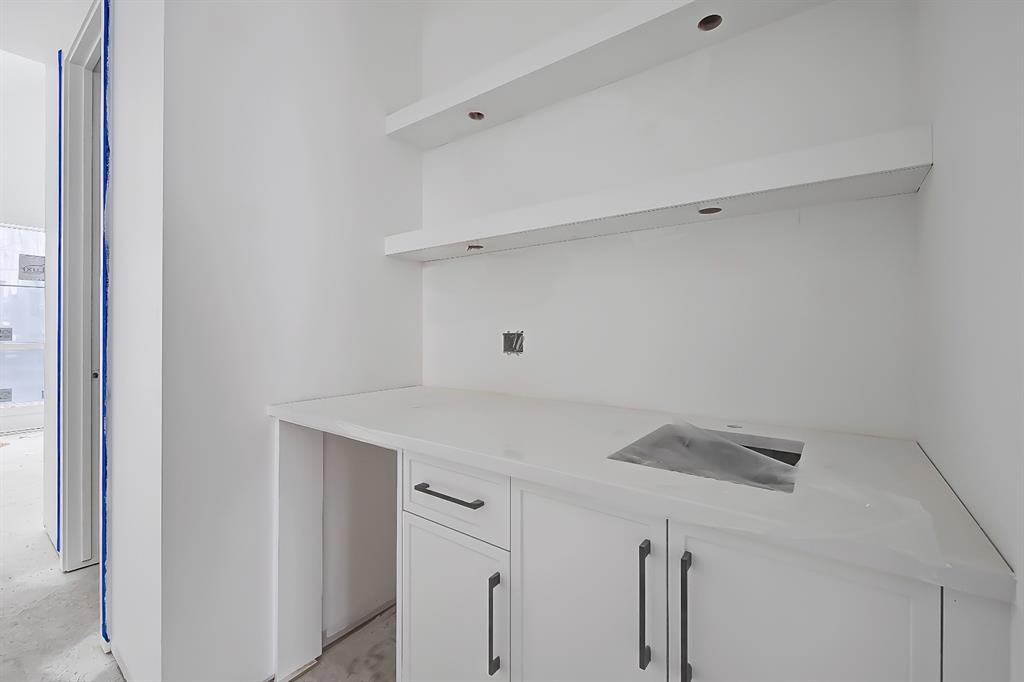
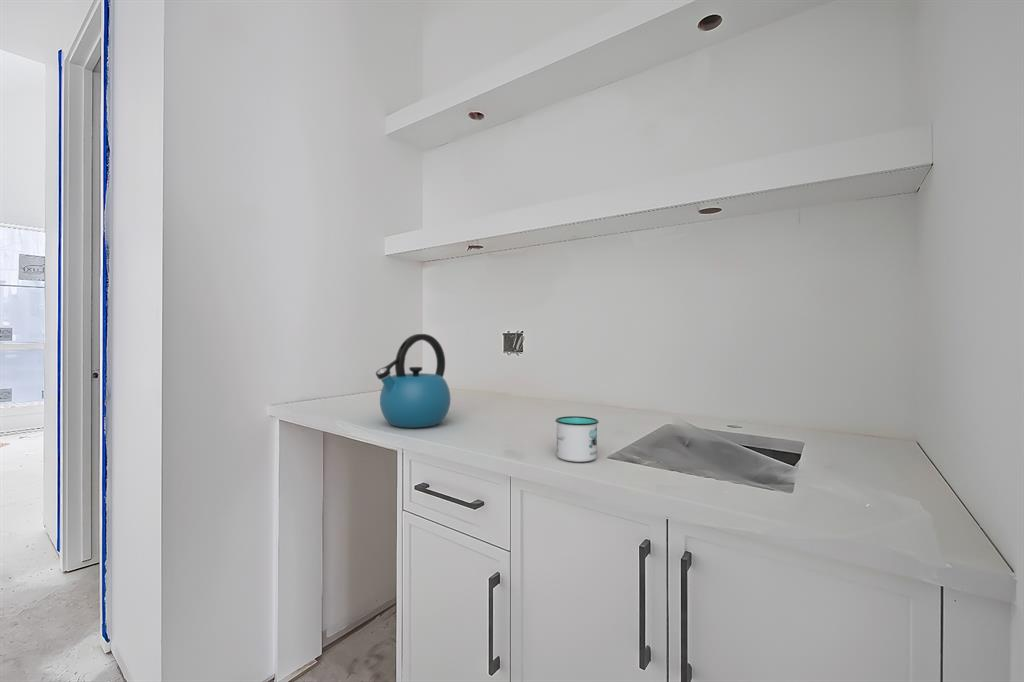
+ kettle (412, 379)
+ mug (578, 437)
